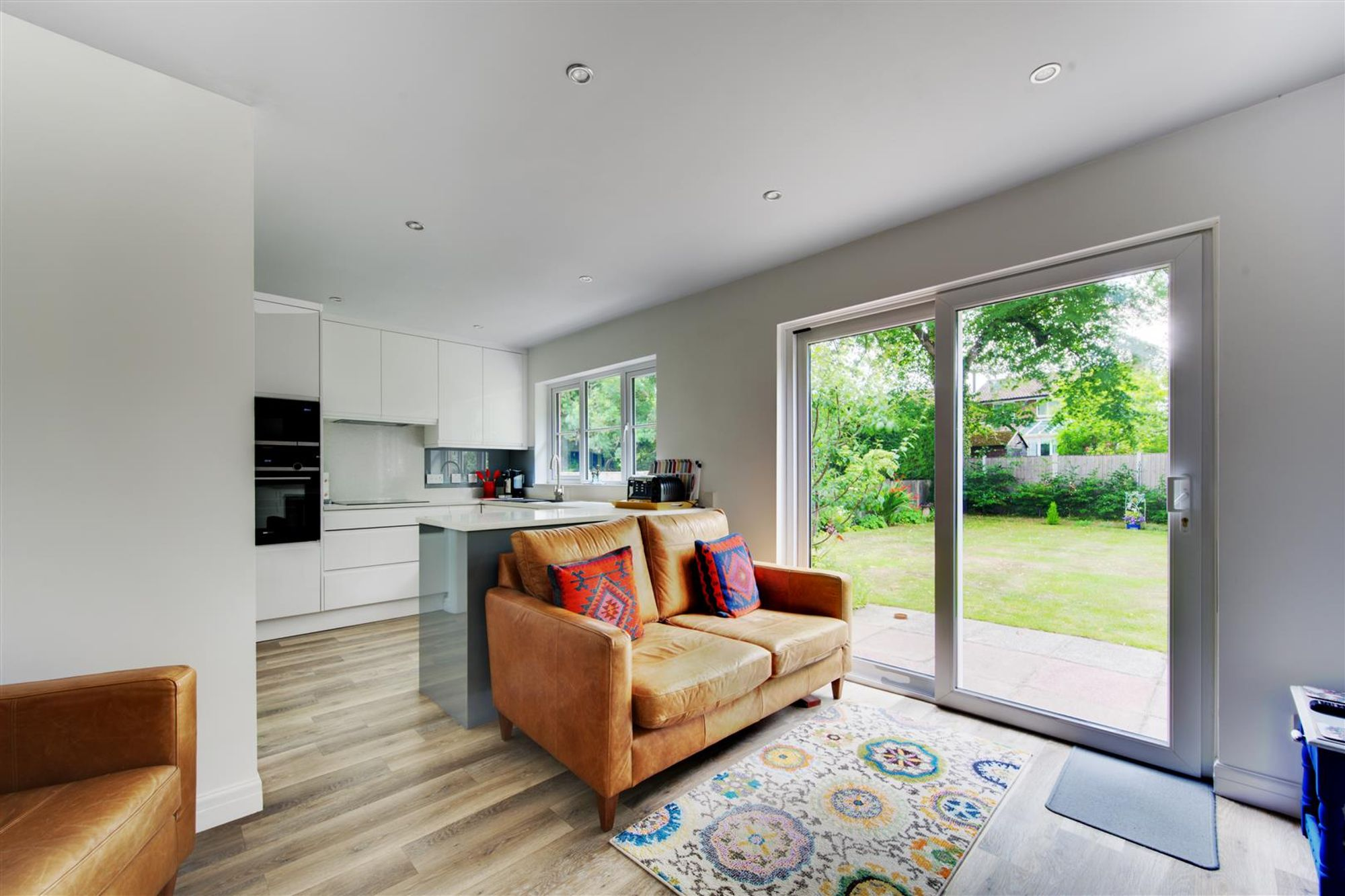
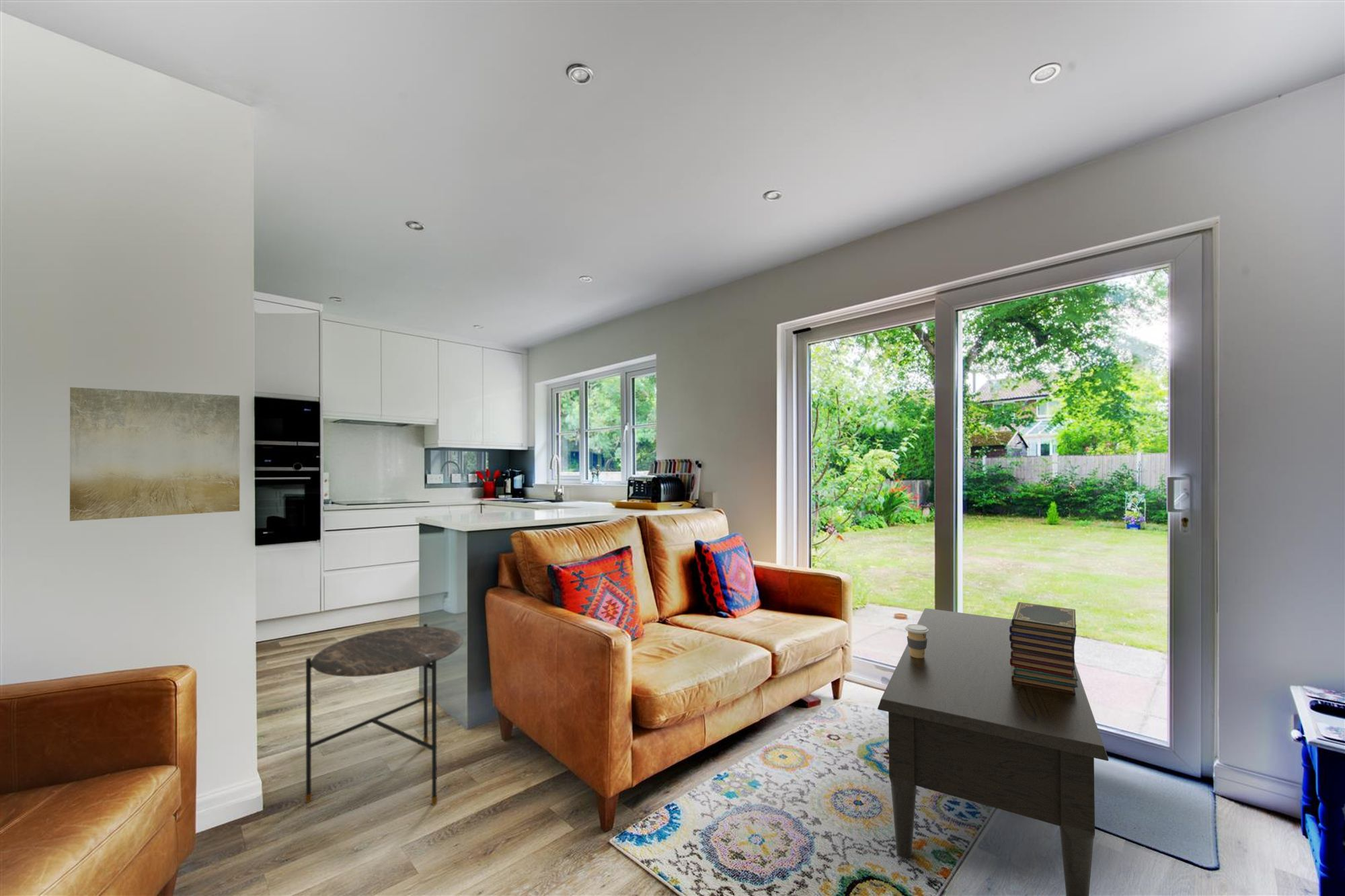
+ side table (393, 713)
+ coffee cup (917, 641)
+ wall art (161, 453)
+ coffee table (987, 723)
+ book stack (1043, 644)
